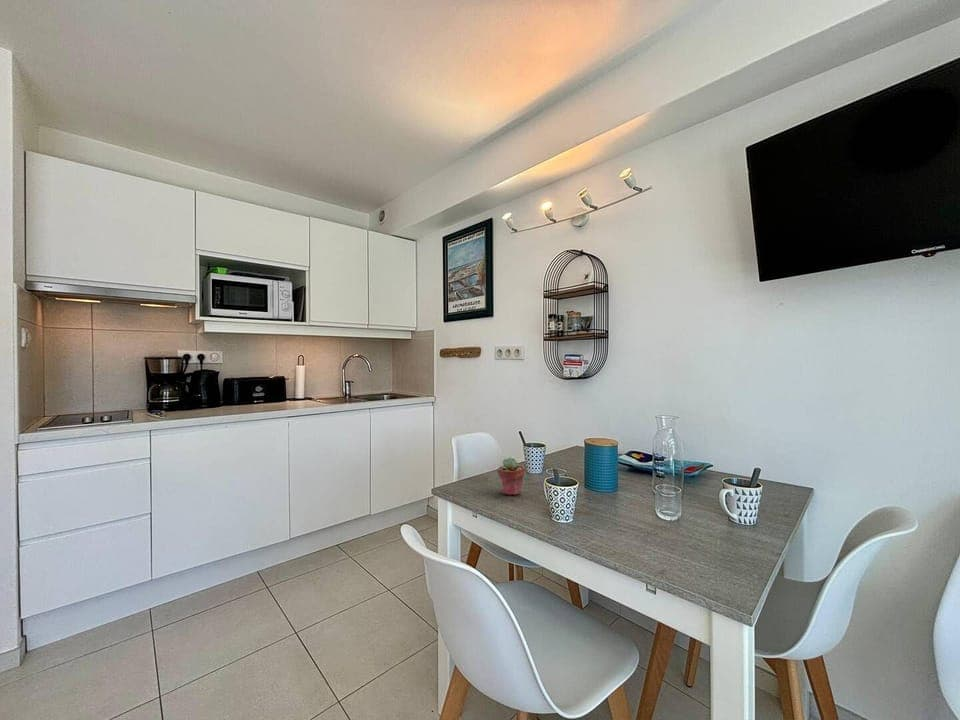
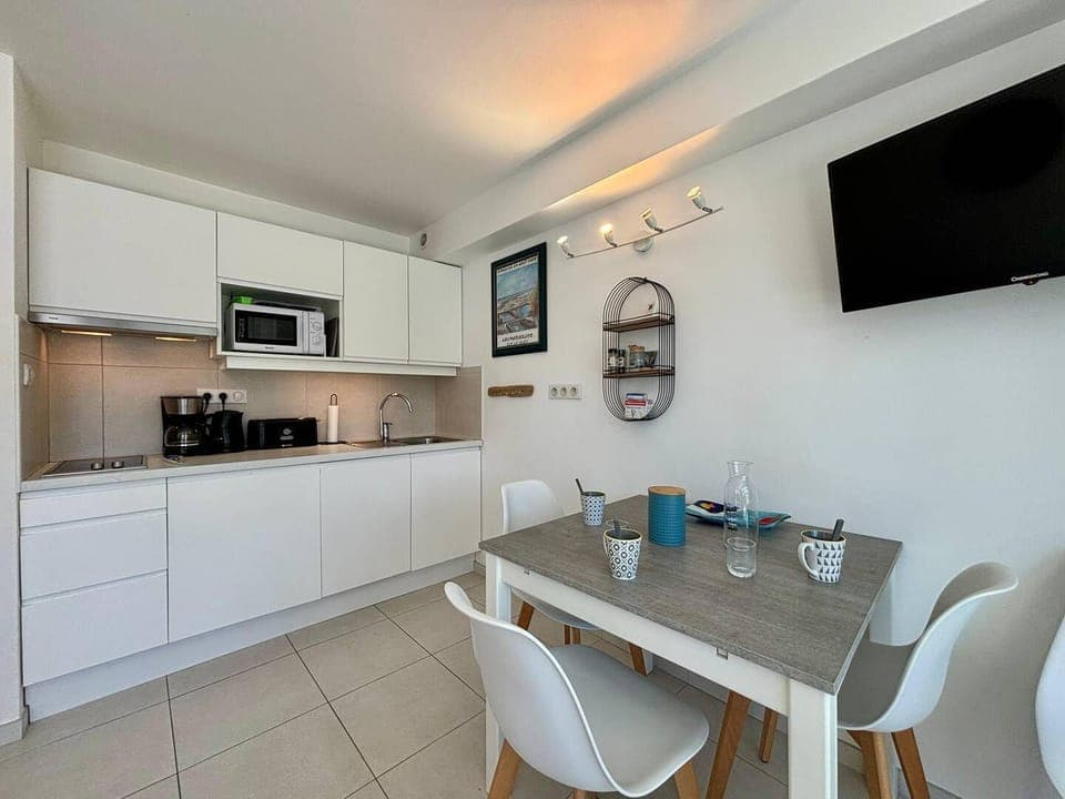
- potted succulent (511, 475)
